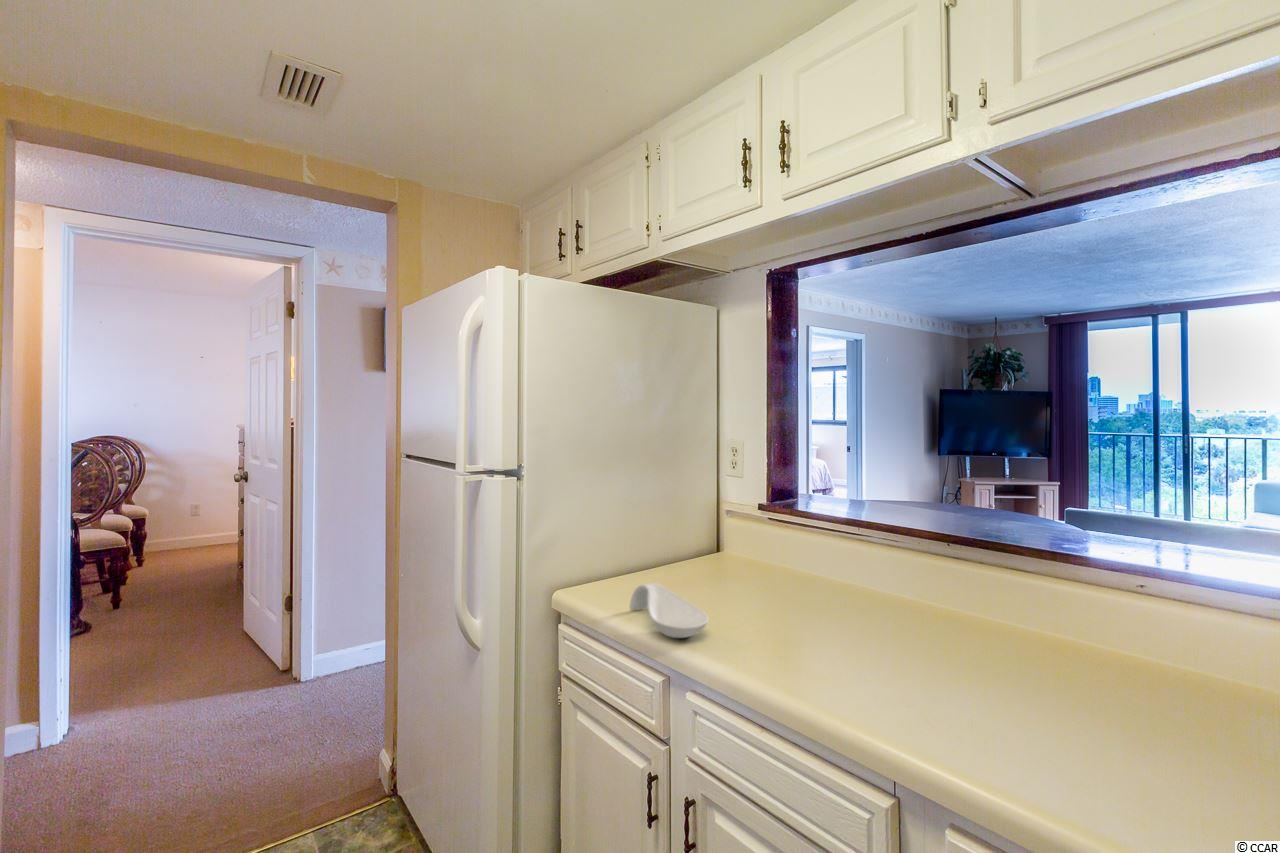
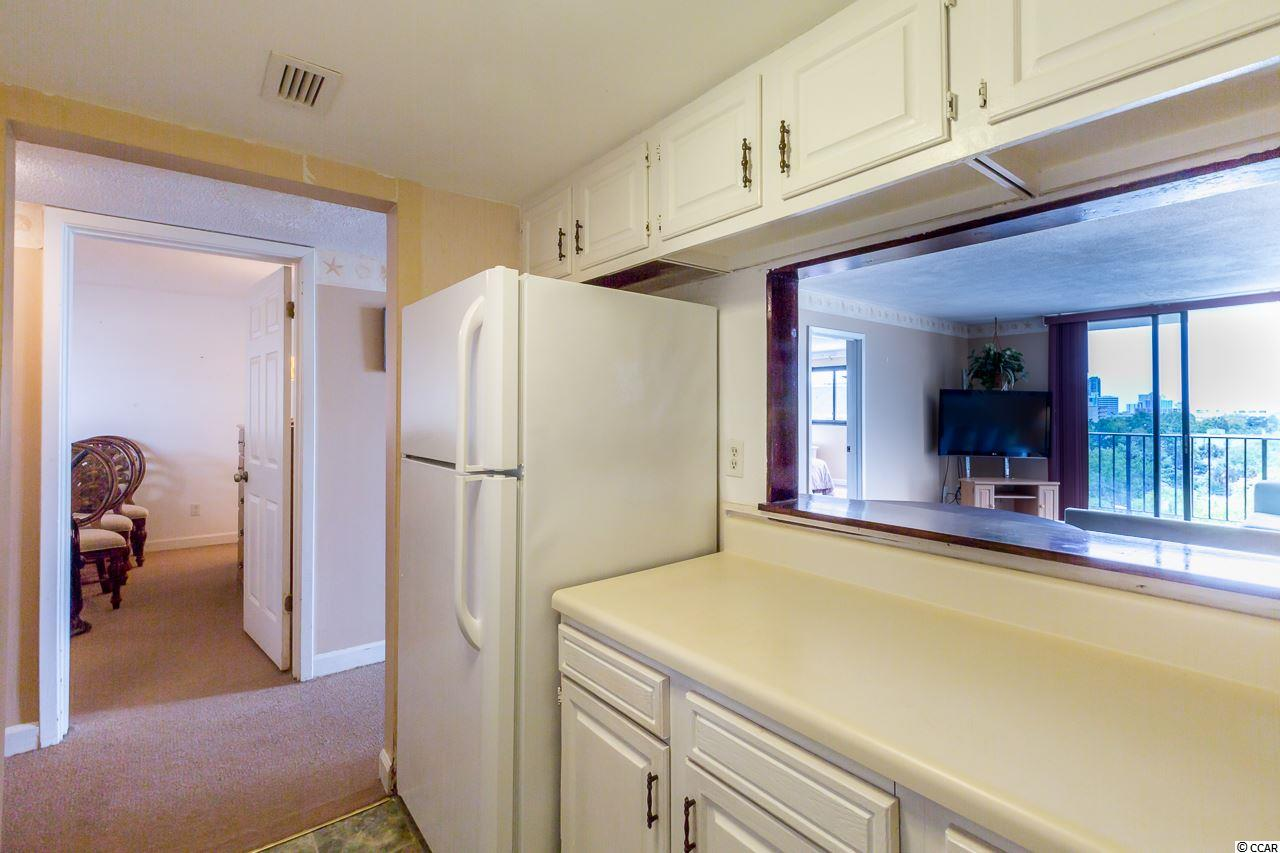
- spoon rest (663, 607)
